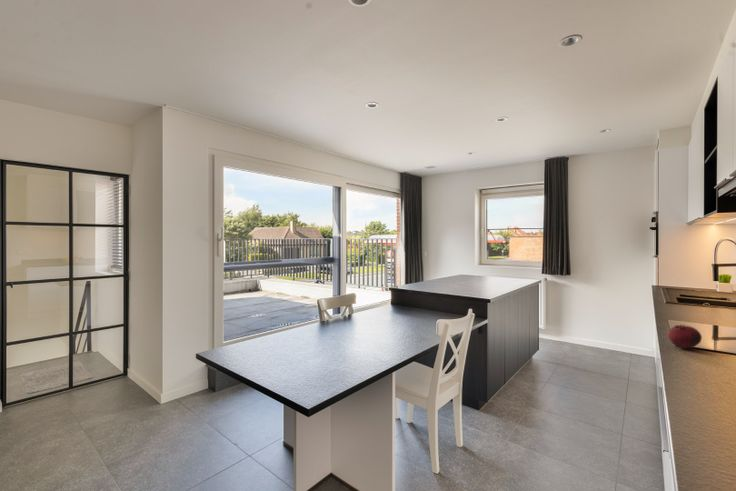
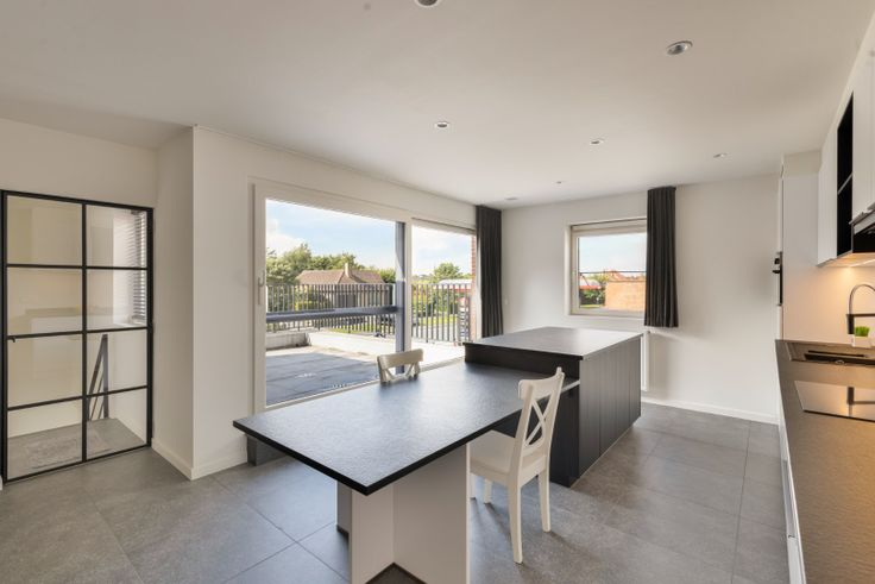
- fruit (683, 335)
